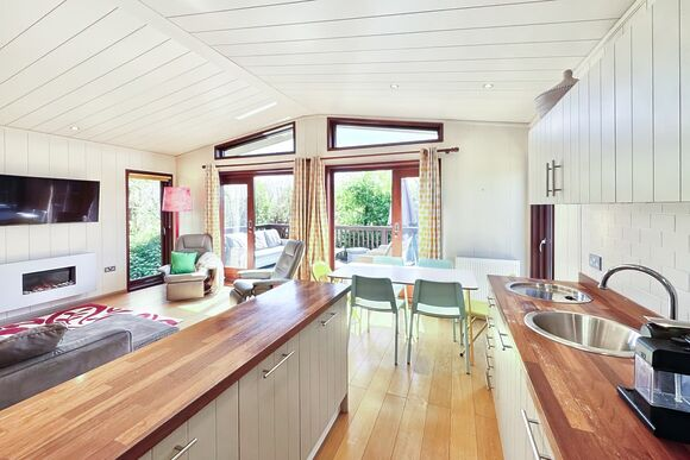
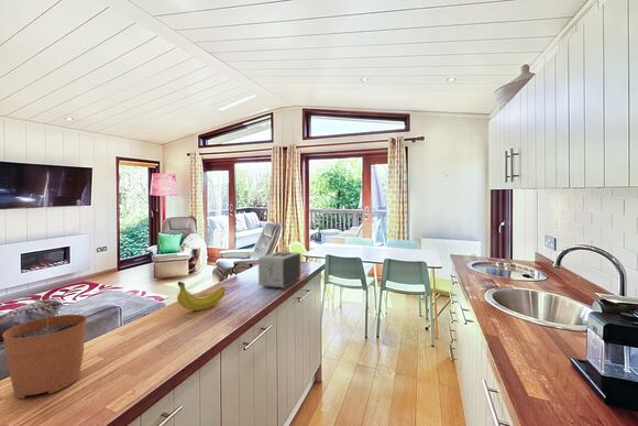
+ plant pot (47, 339)
+ toaster (279, 269)
+ fruit (205, 296)
